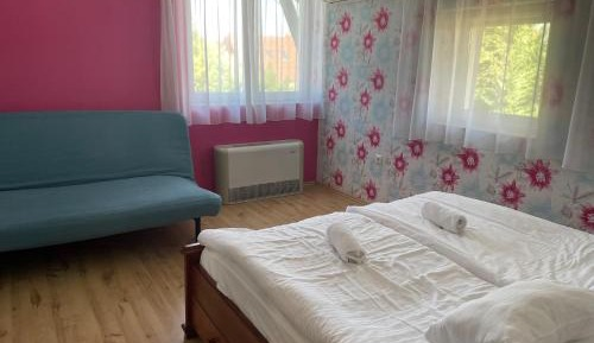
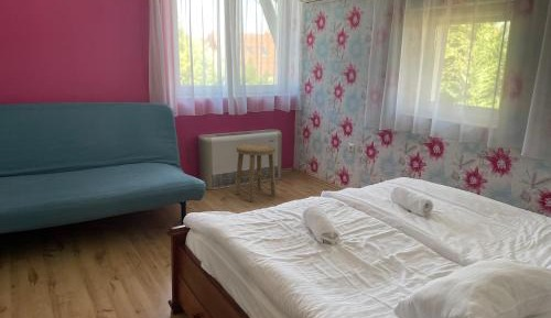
+ stool (256, 172)
